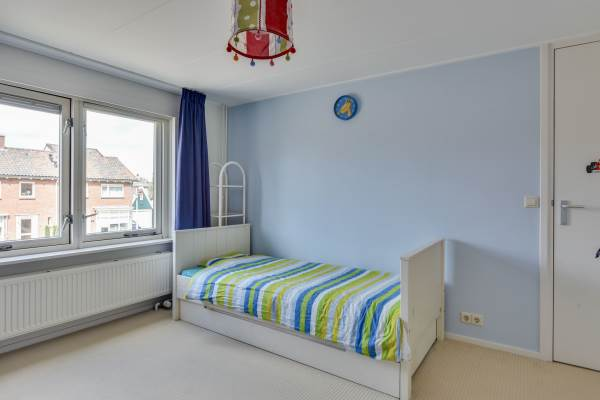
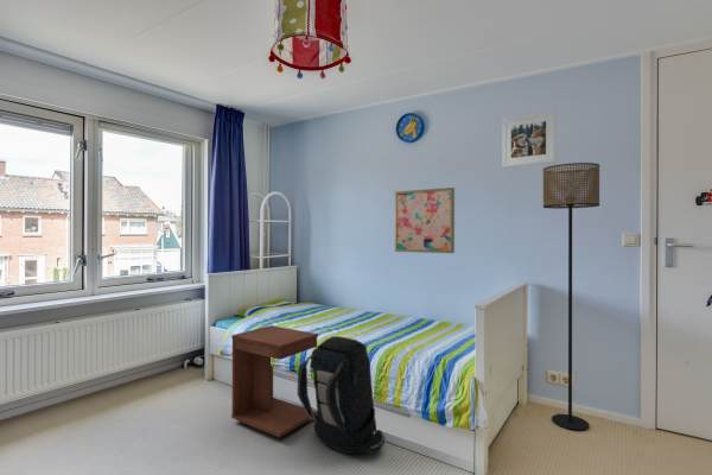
+ backpack (338, 394)
+ floor lamp (570, 294)
+ side table (272, 378)
+ wall art (422, 221)
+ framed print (528, 139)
